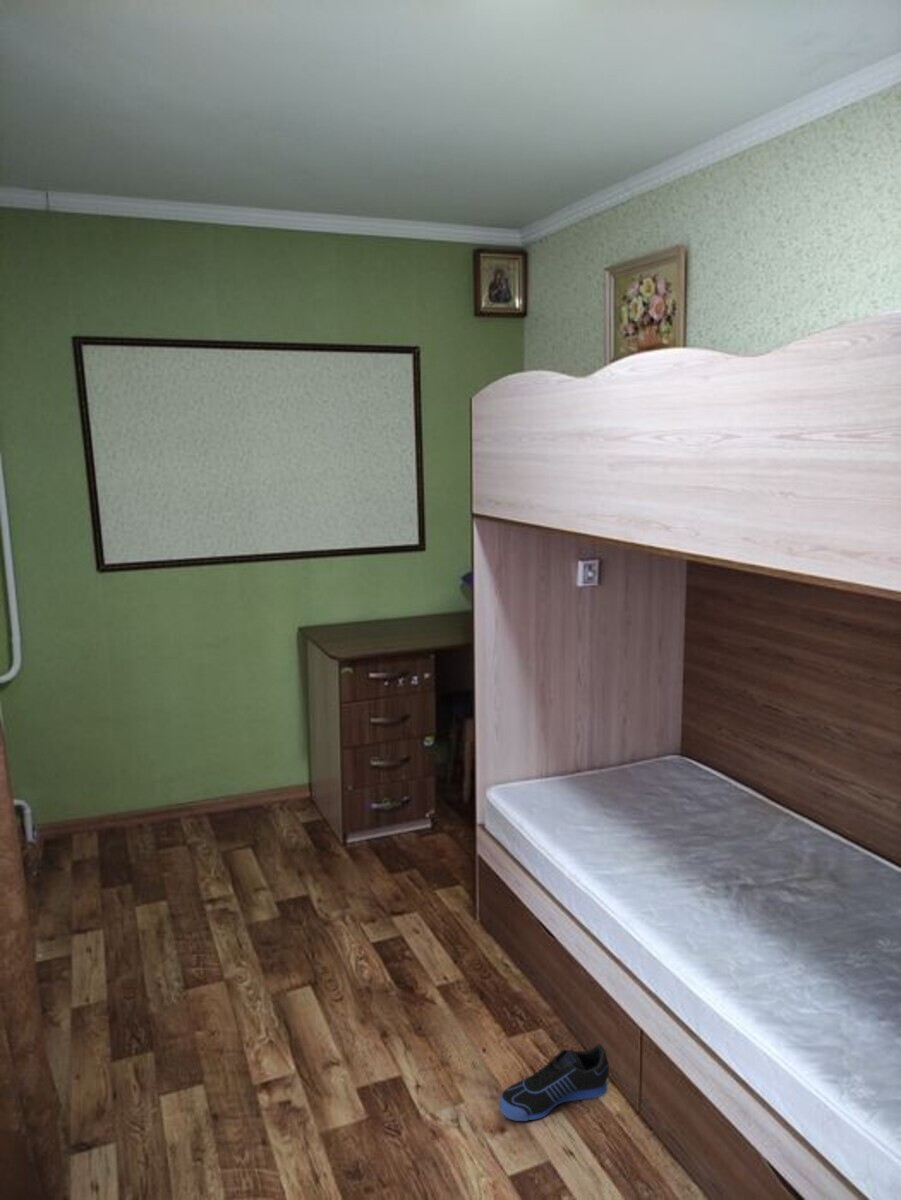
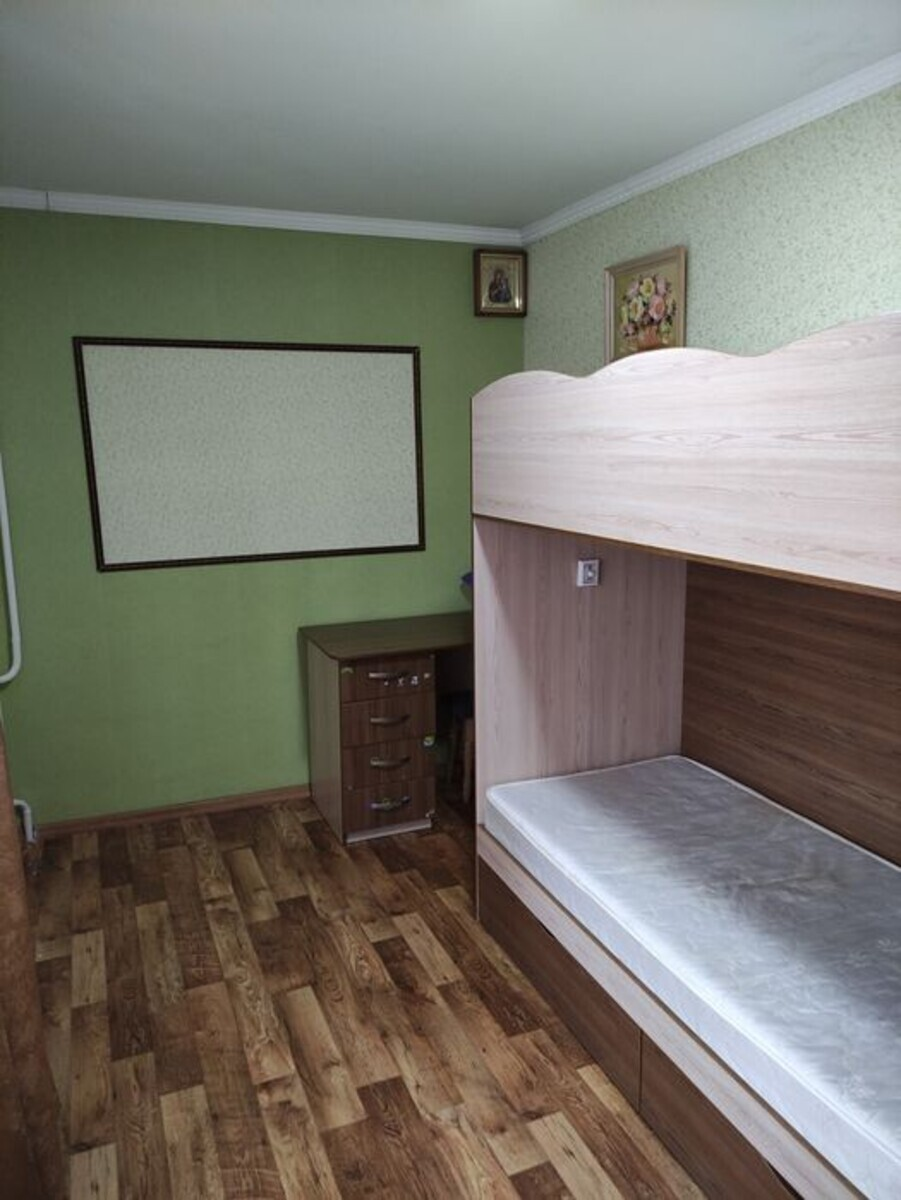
- sneaker (554, 1077)
